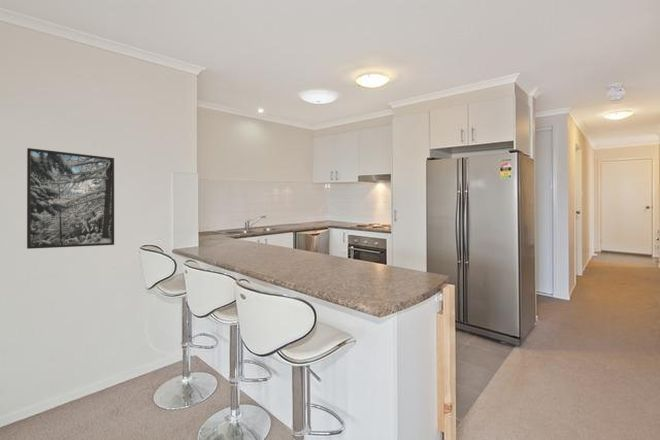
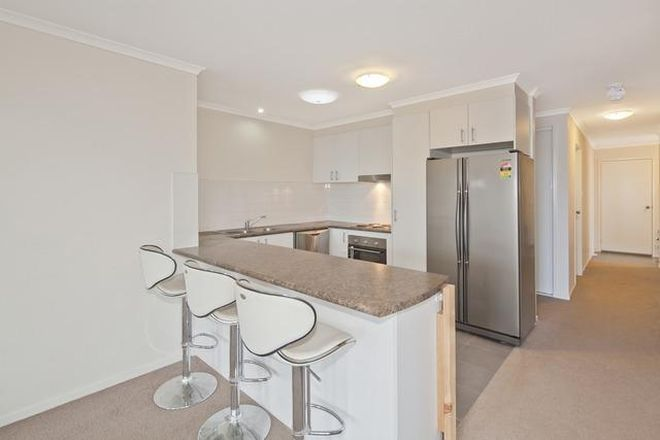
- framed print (73, 200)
